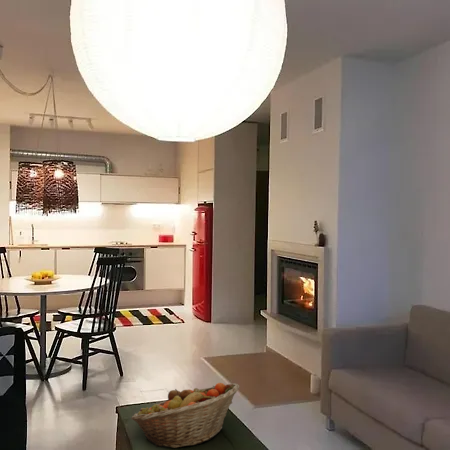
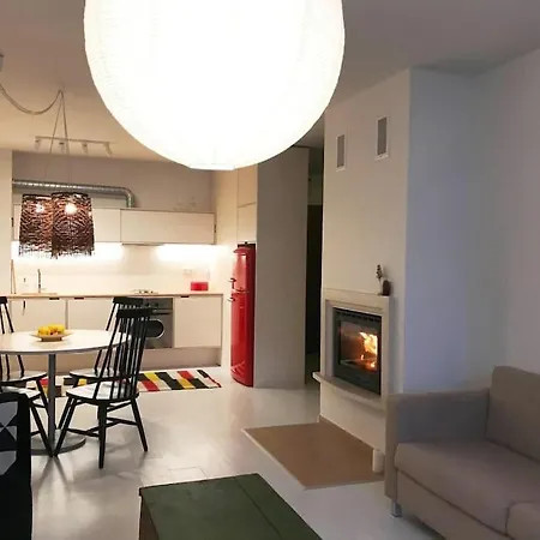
- fruit basket (187, 409)
